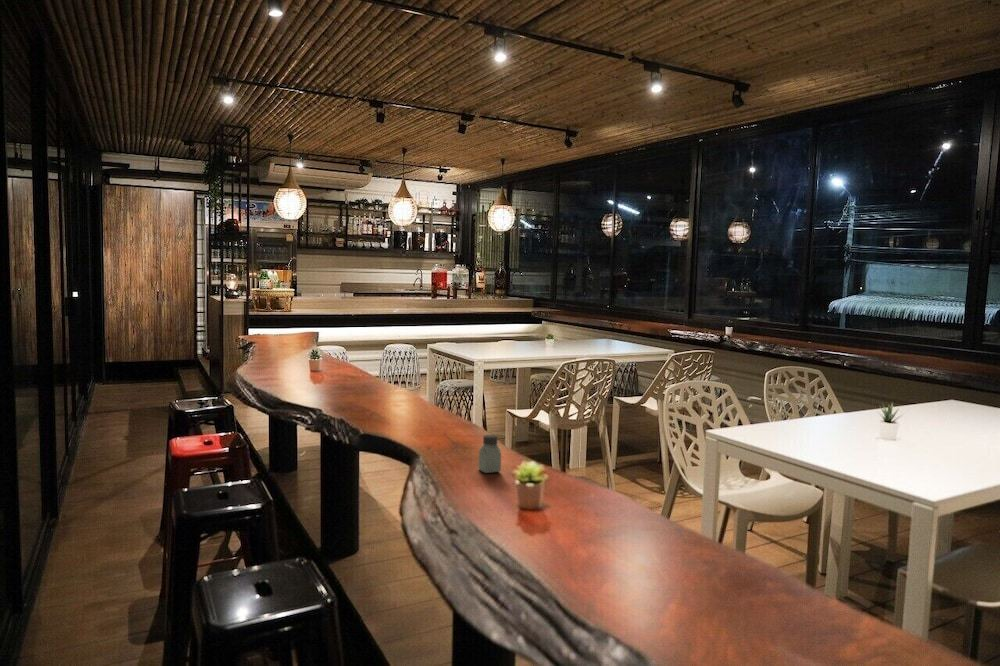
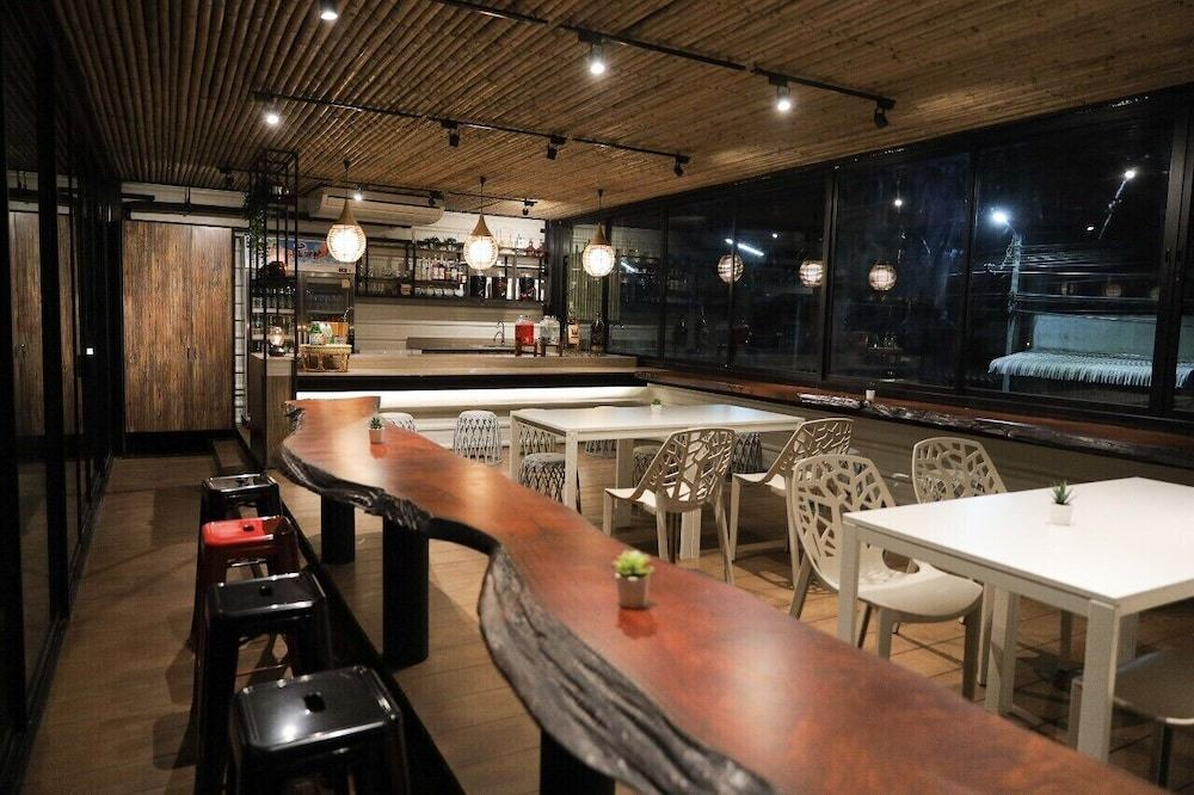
- saltshaker (490, 453)
